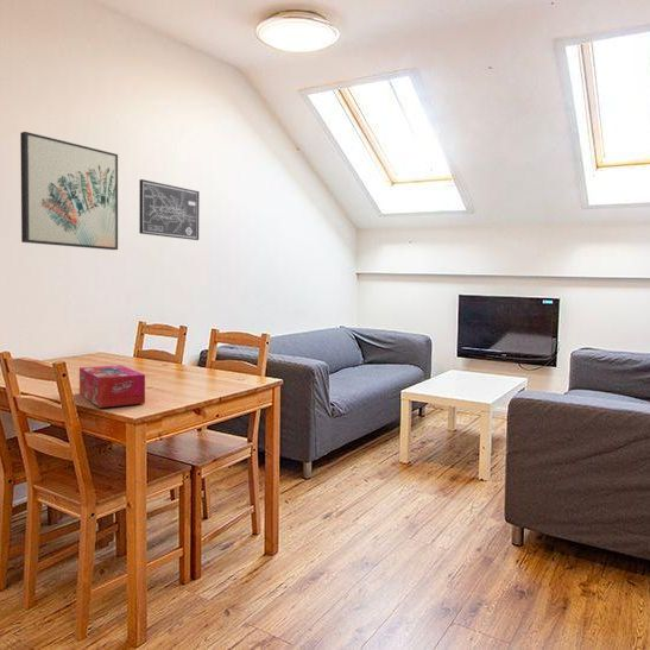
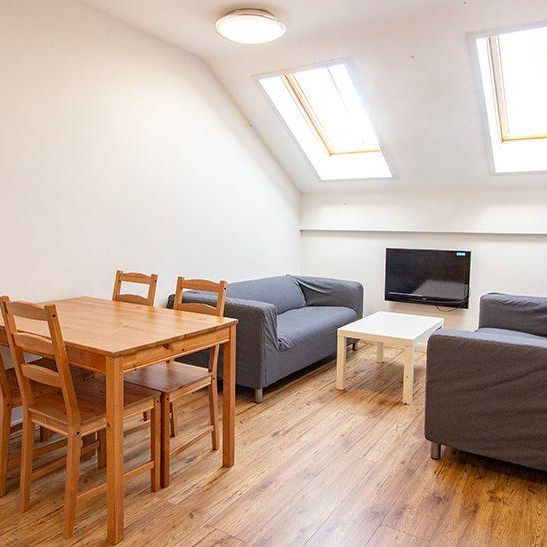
- wall art (72, 195)
- wall art (170, 210)
- tissue box (111, 384)
